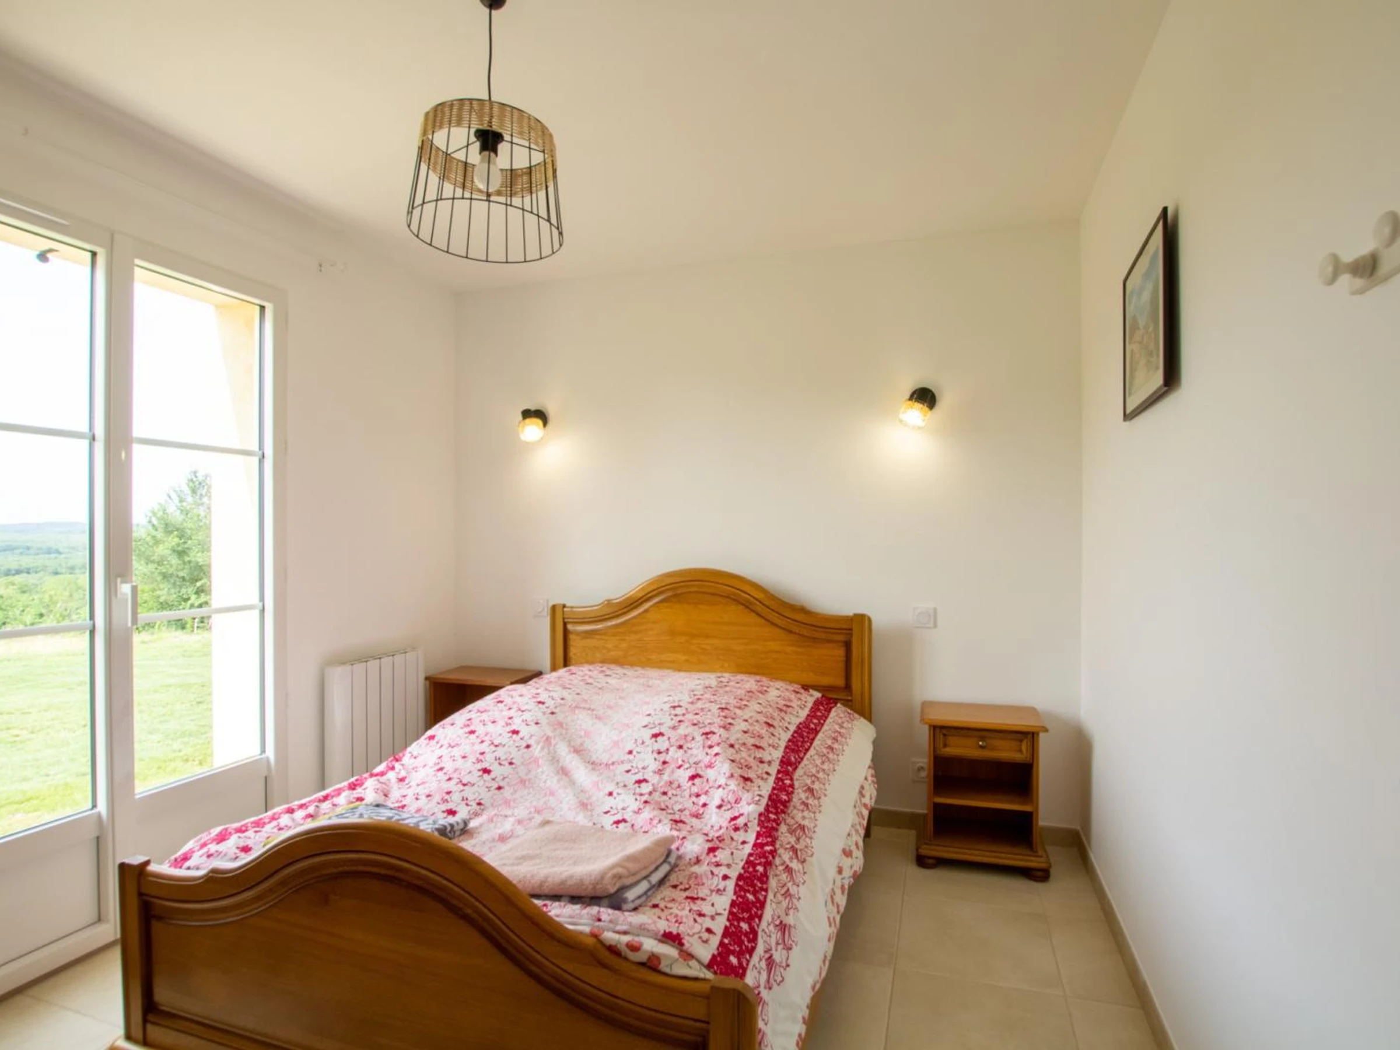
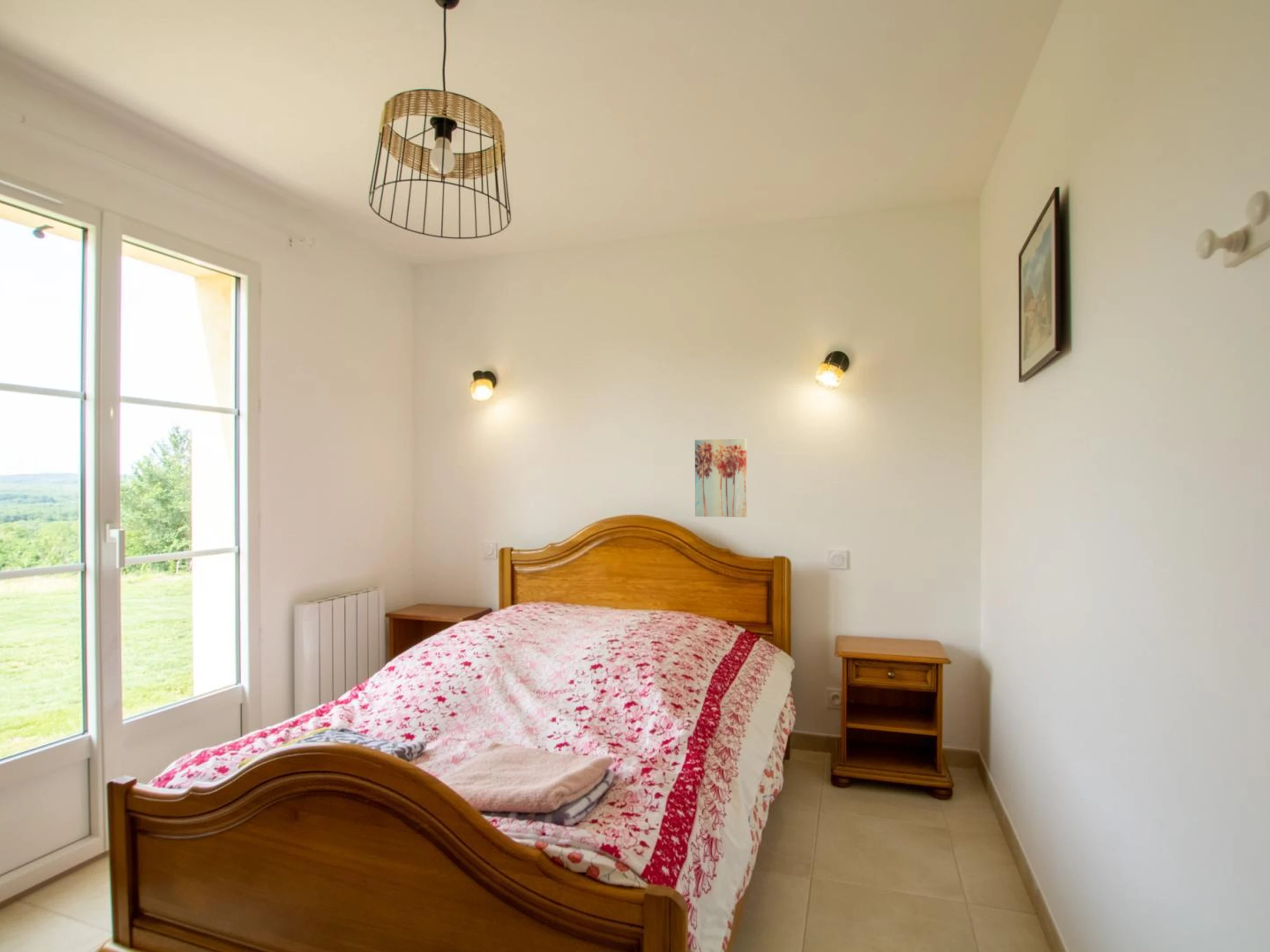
+ wall art (720, 478)
